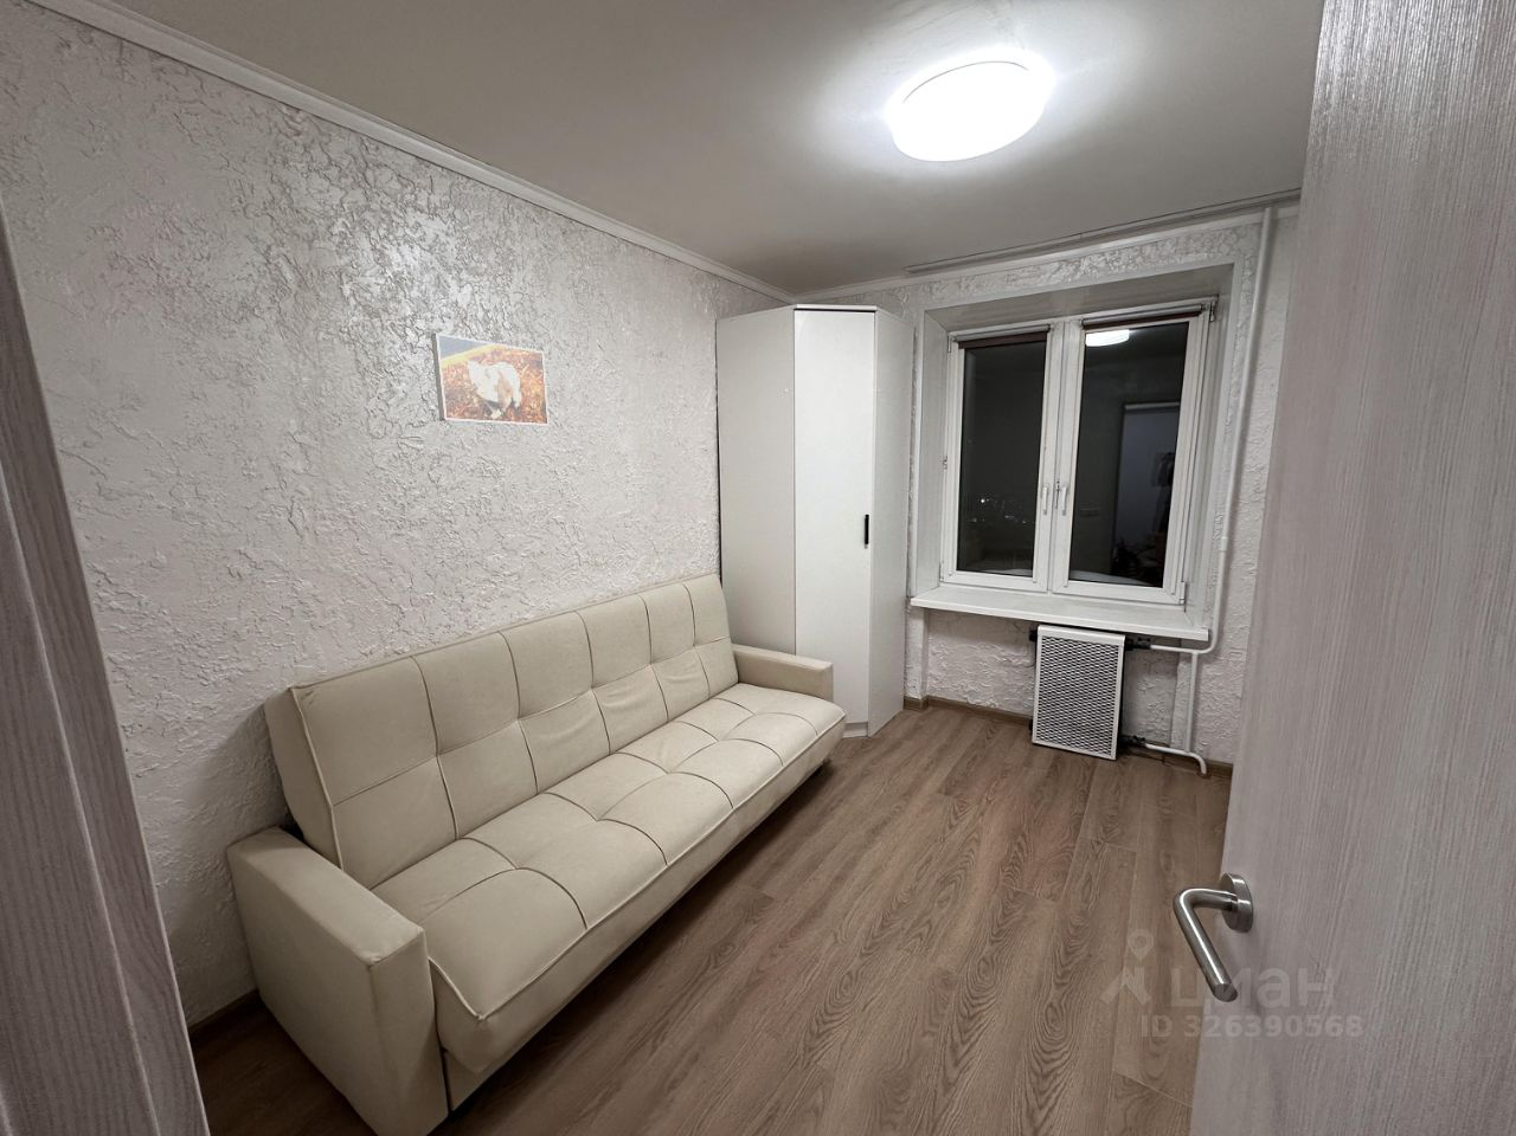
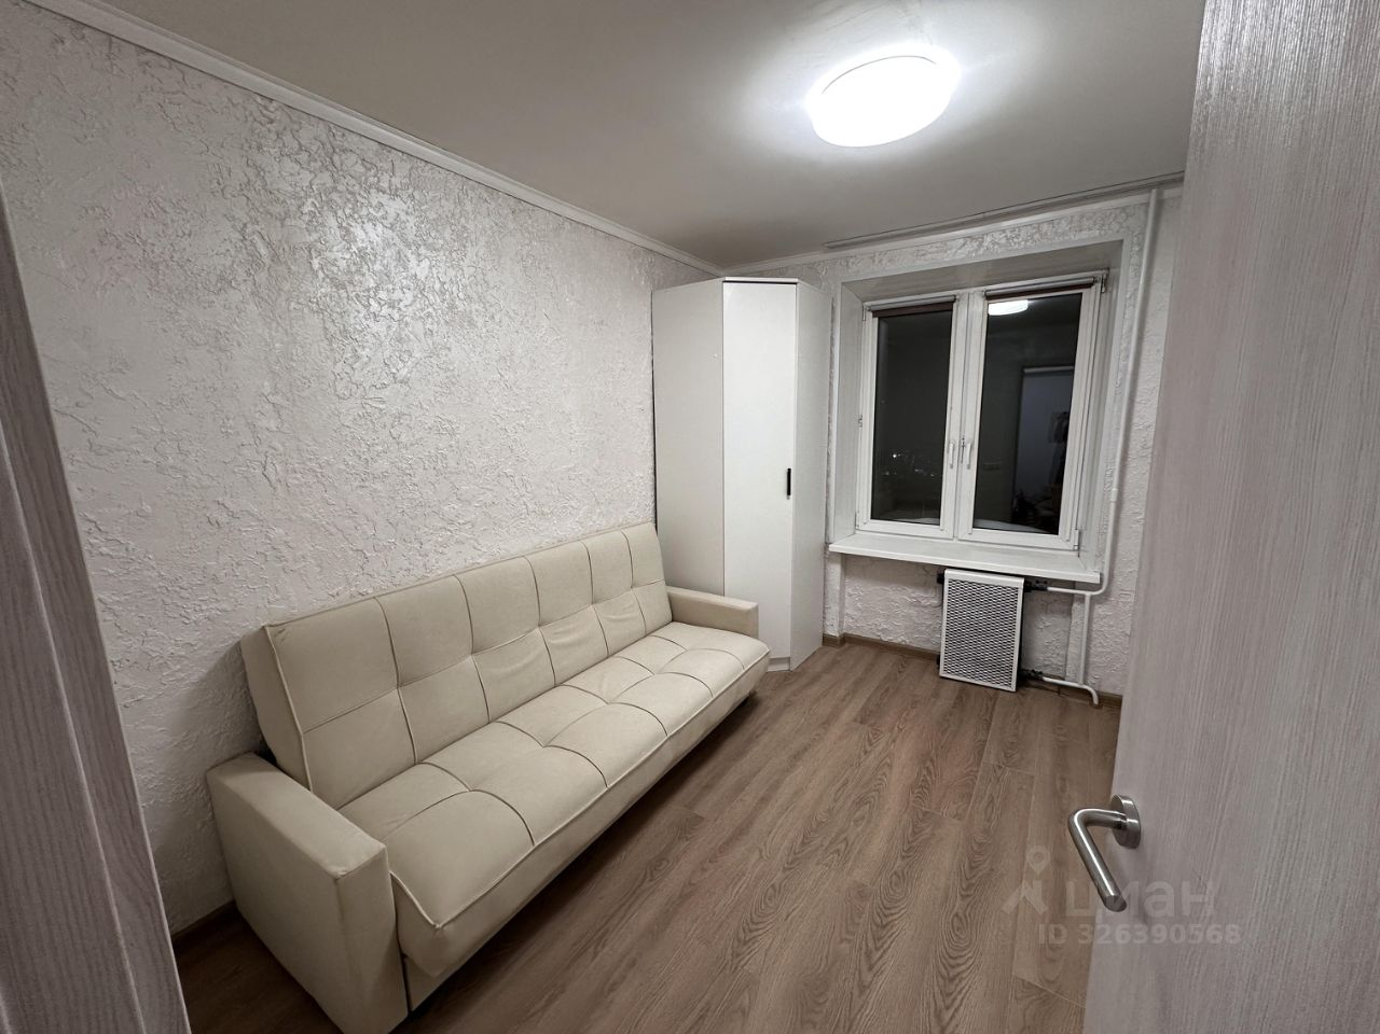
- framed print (494, 383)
